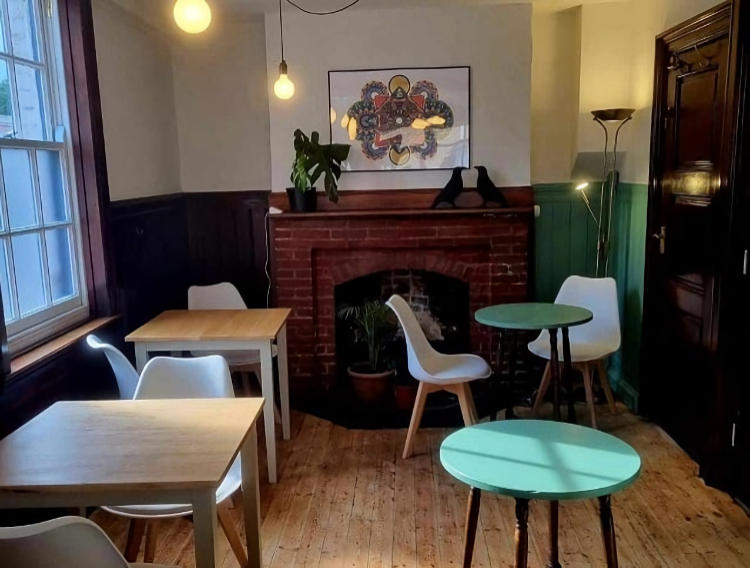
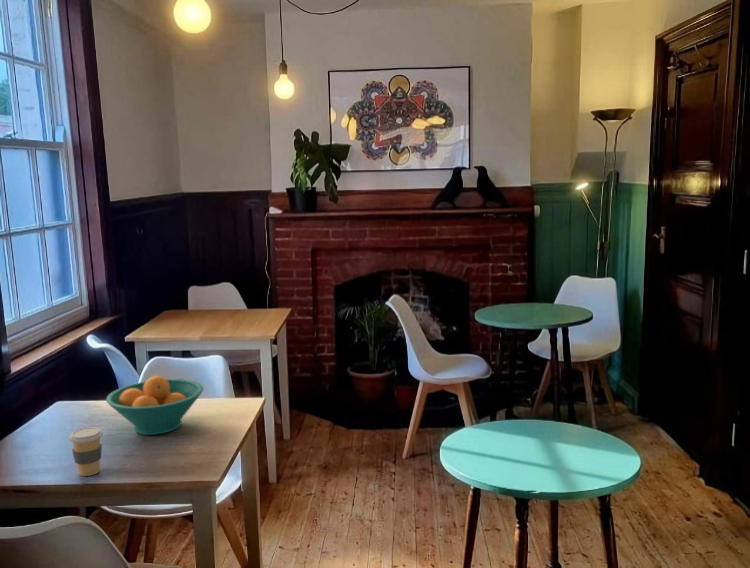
+ fruit bowl (156, 402)
+ coffee cup (87, 452)
